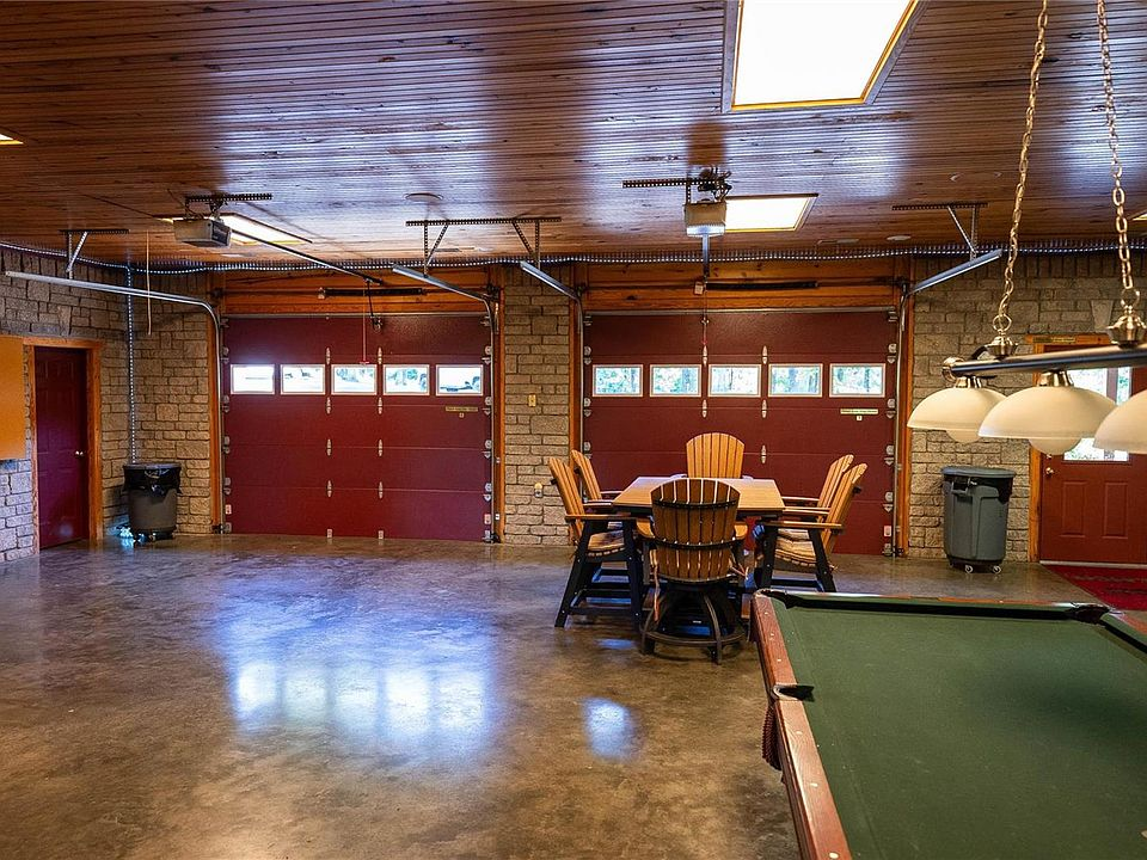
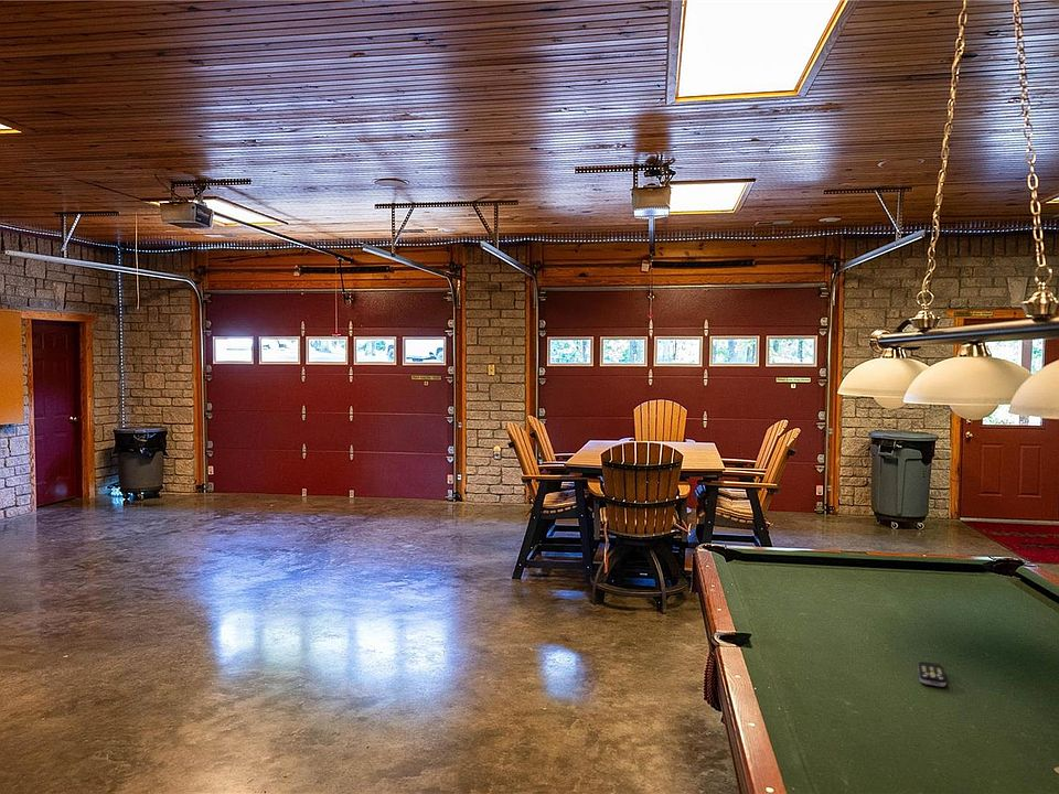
+ remote control (931, 673)
